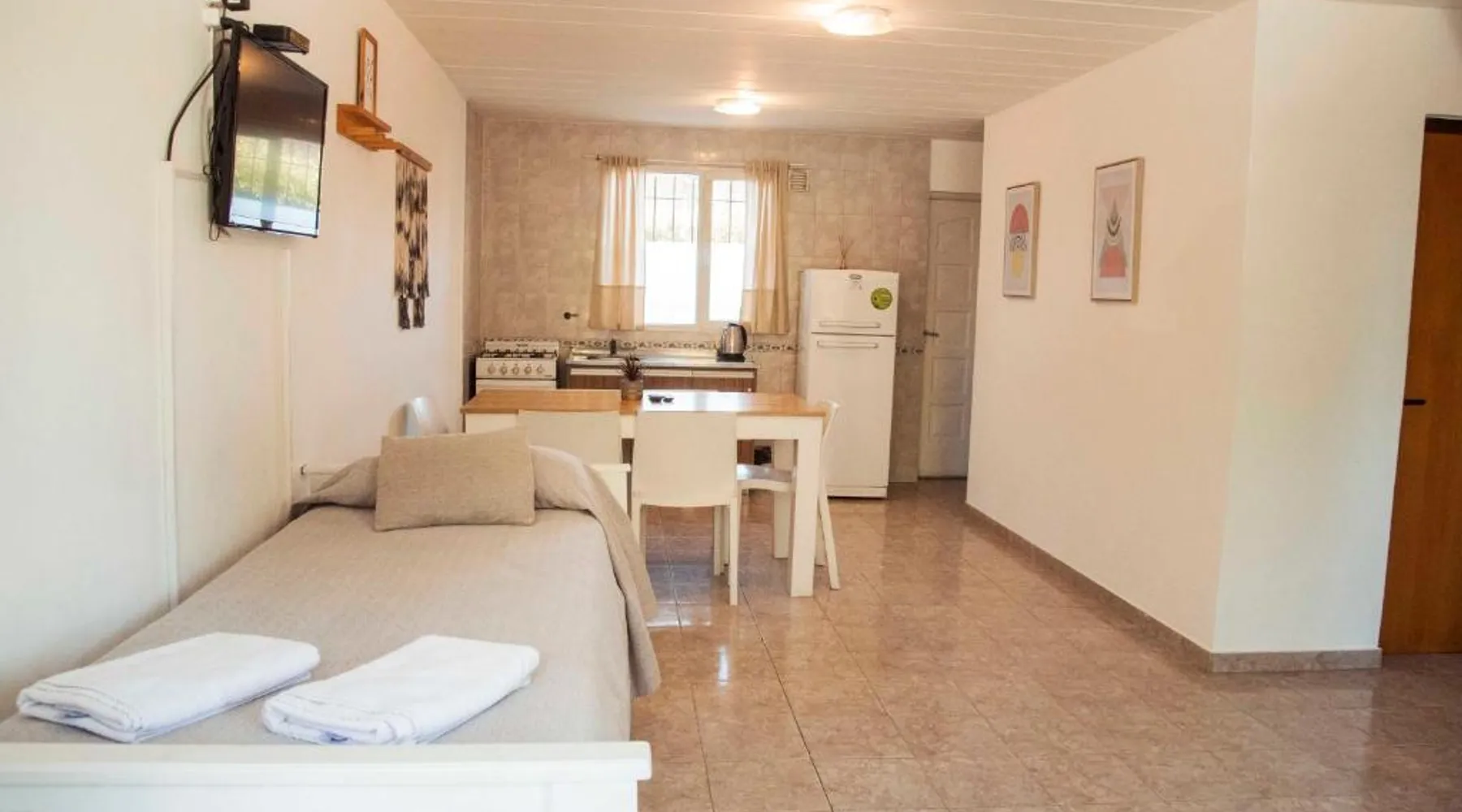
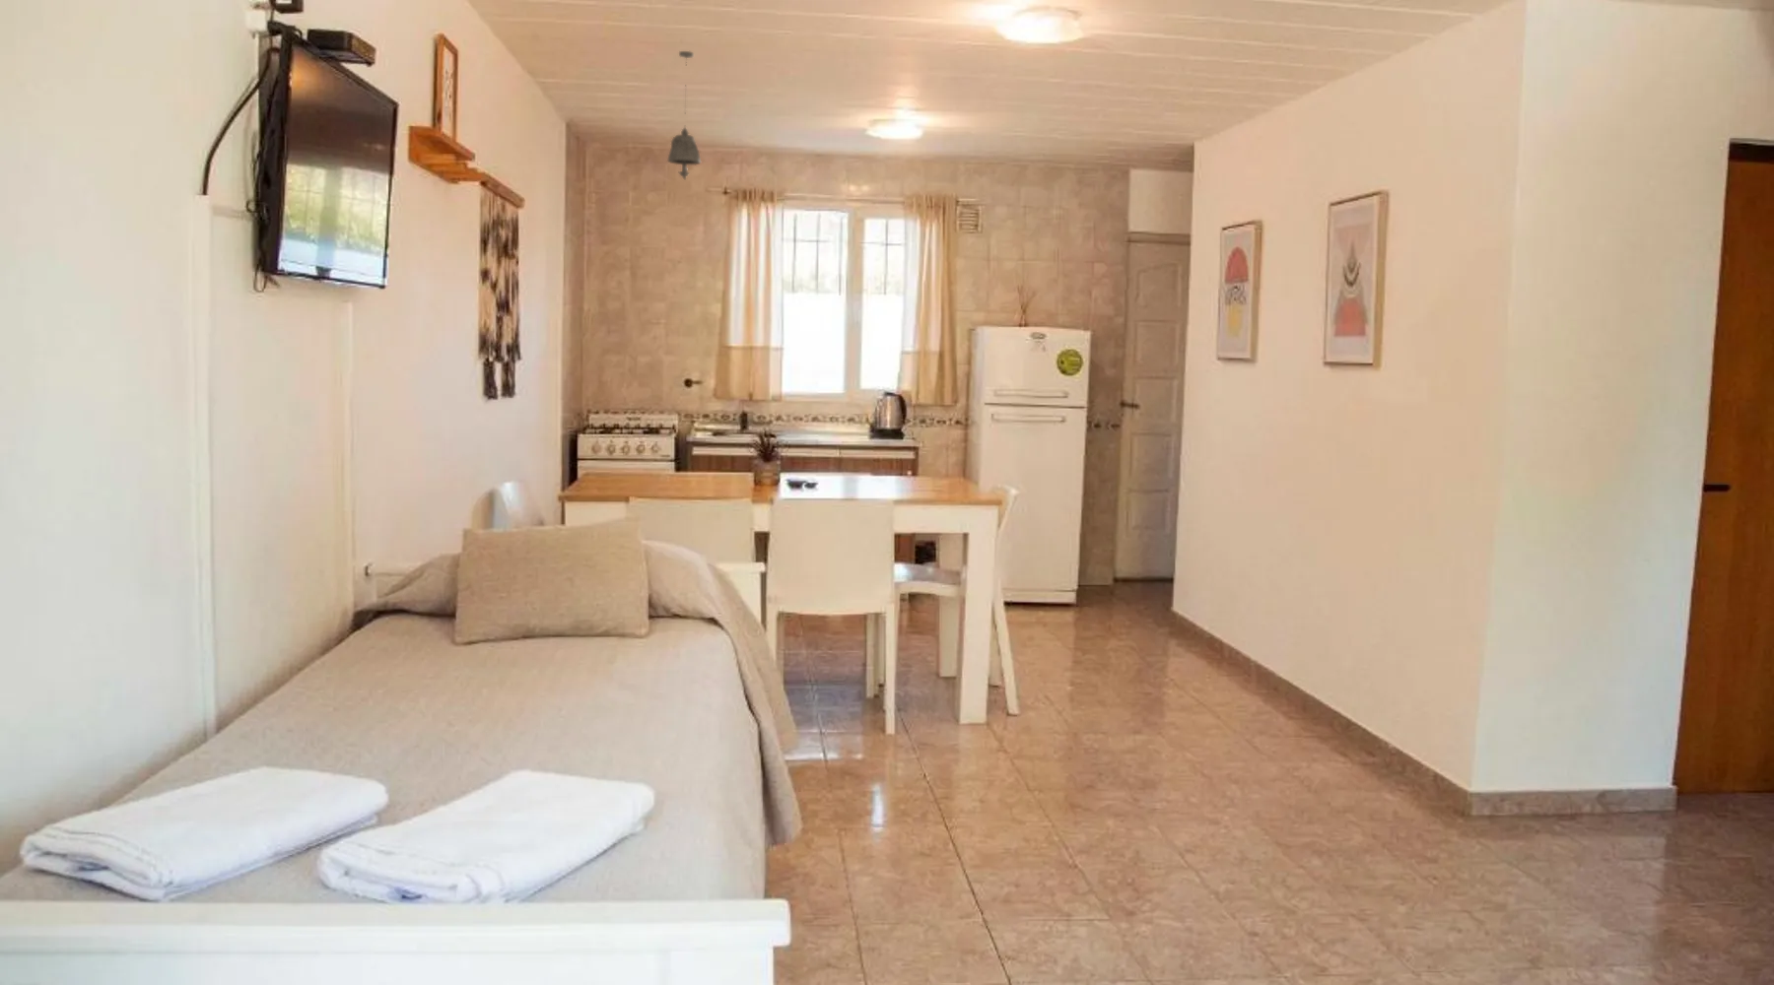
+ pendant light (684, 112)
